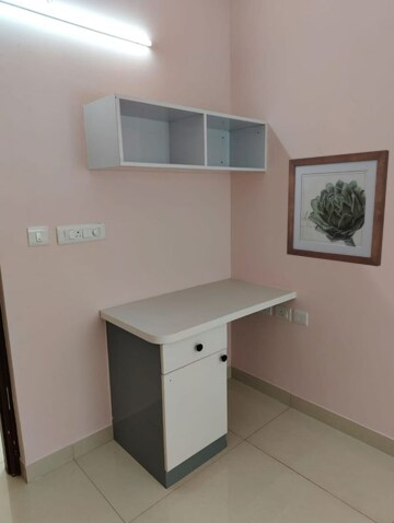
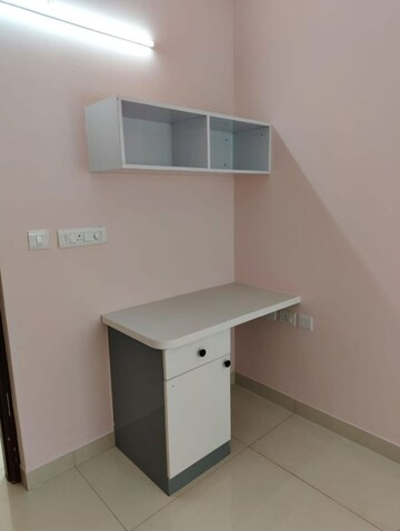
- wall art (331, 208)
